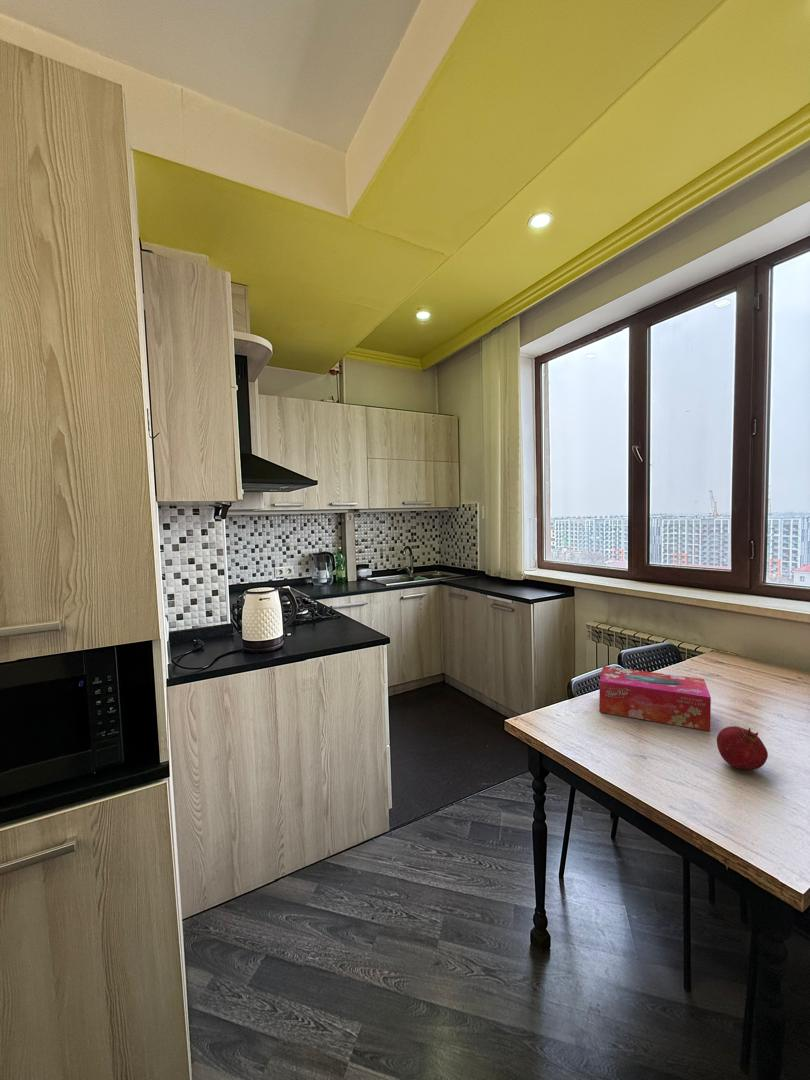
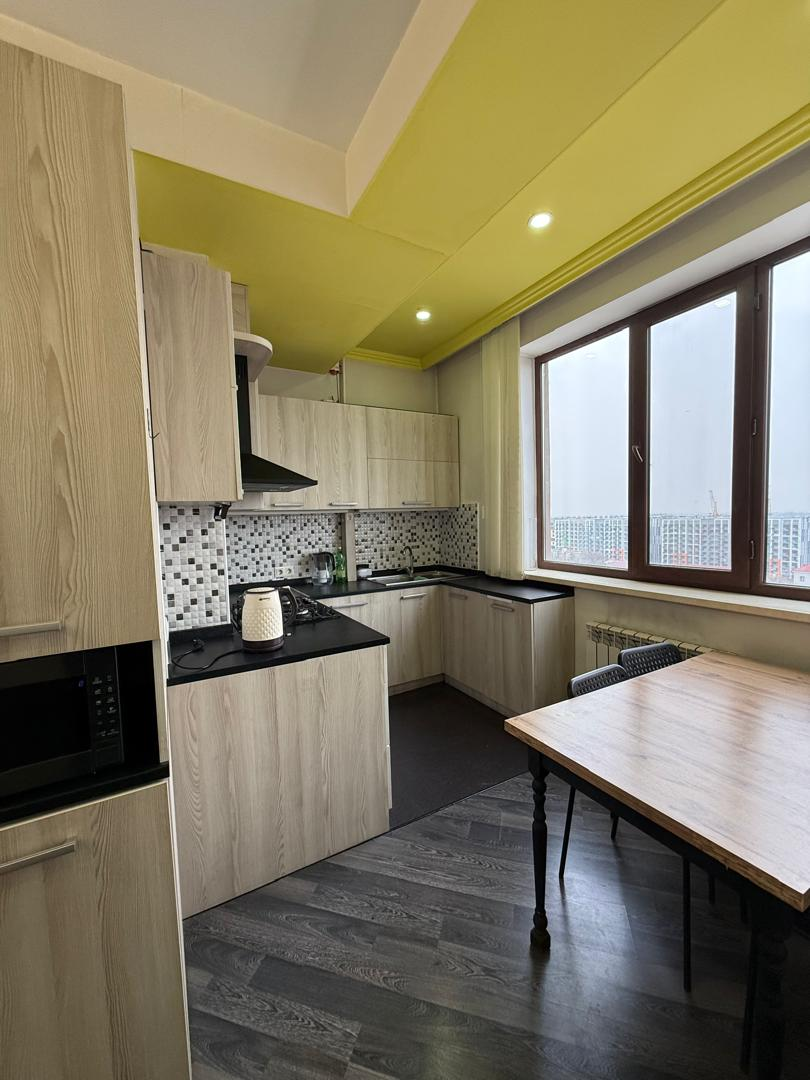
- tissue box (651, 695)
- fruit (740, 746)
